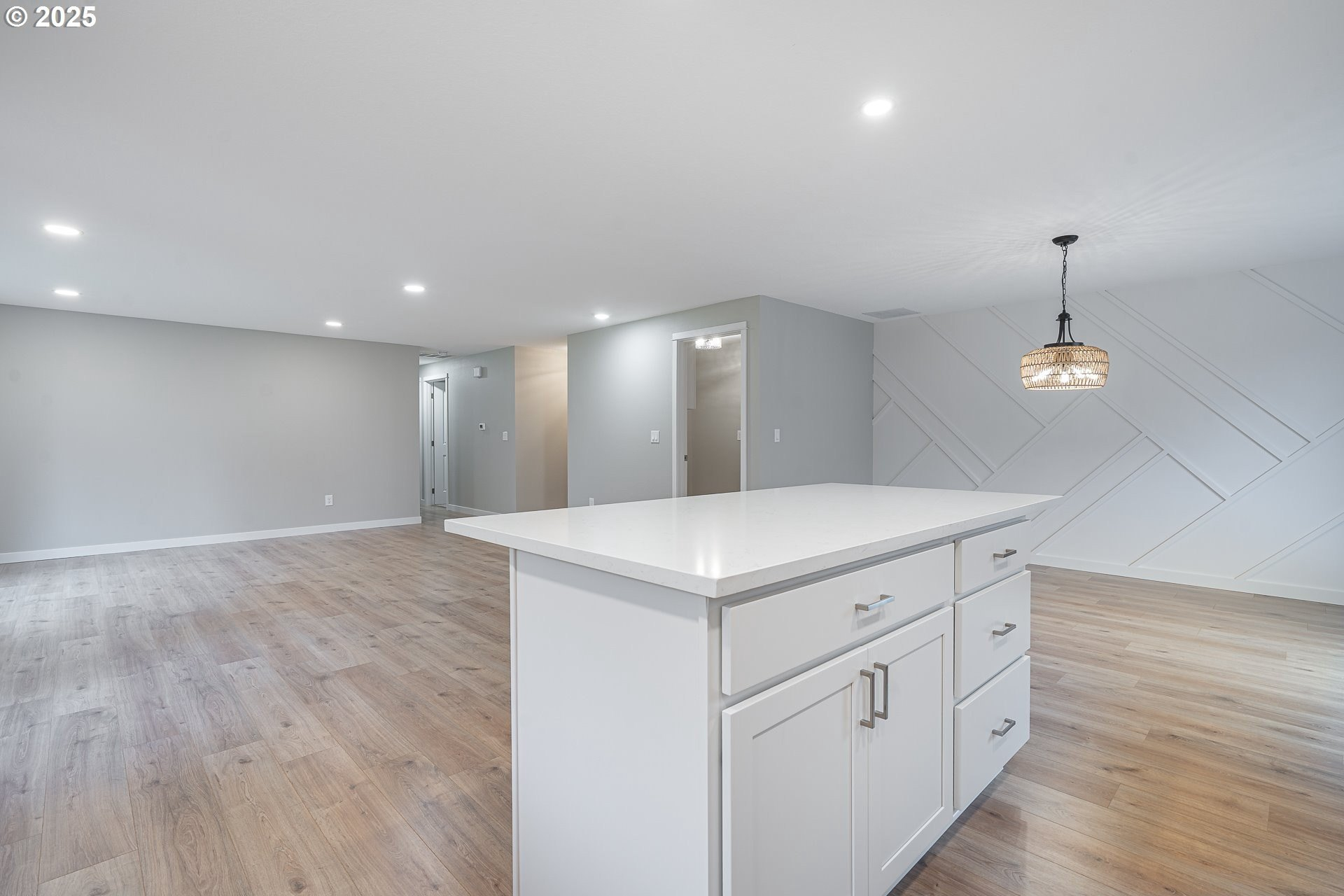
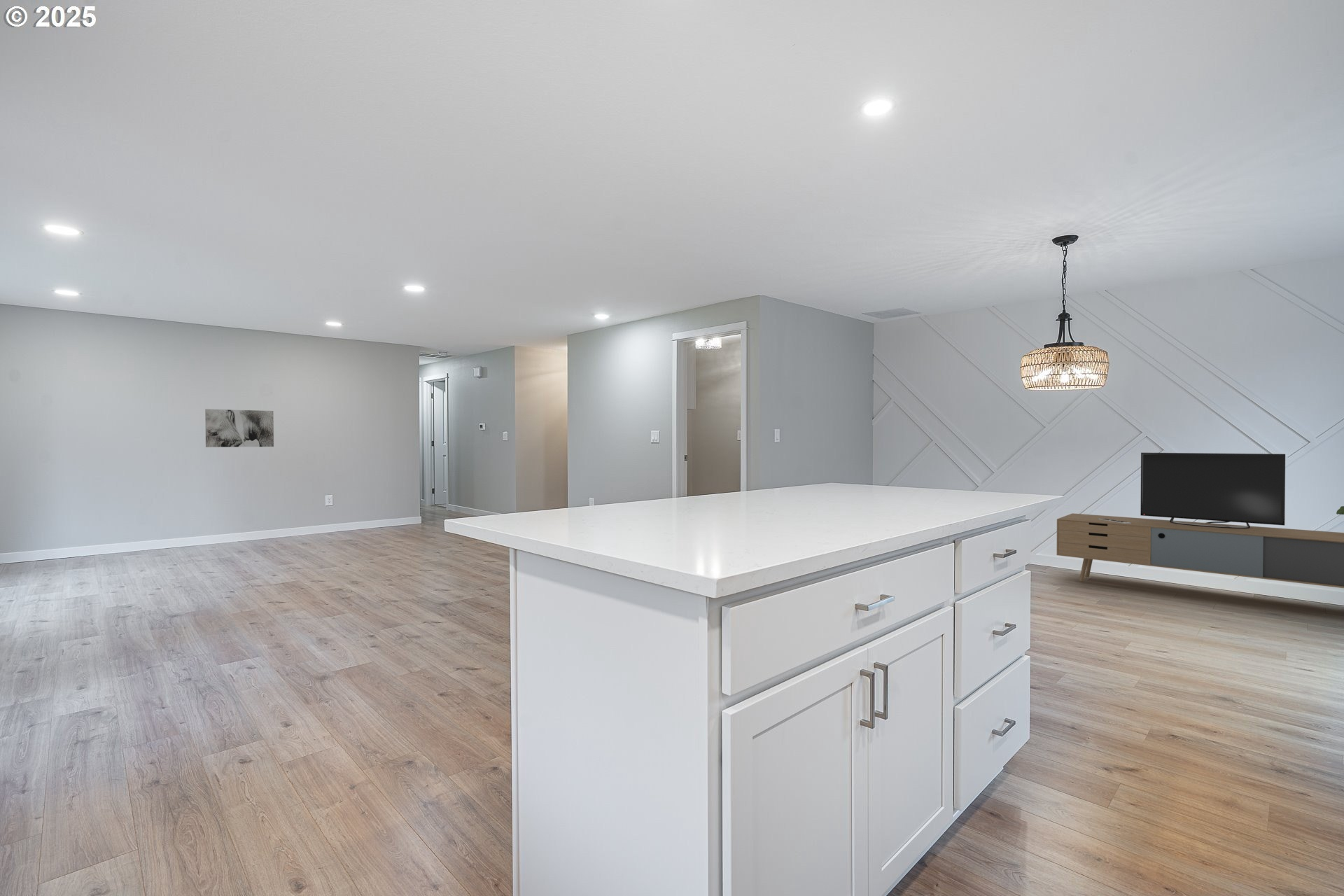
+ media console (1207, 524)
+ wall art (240, 428)
